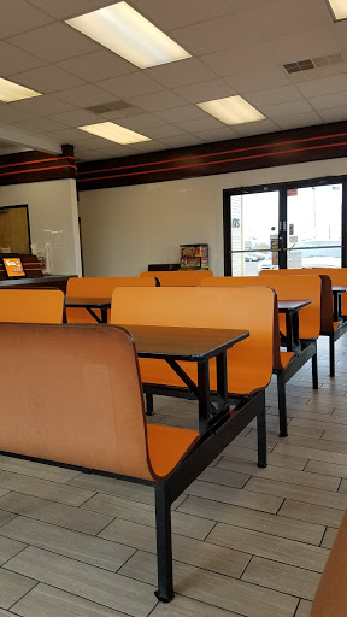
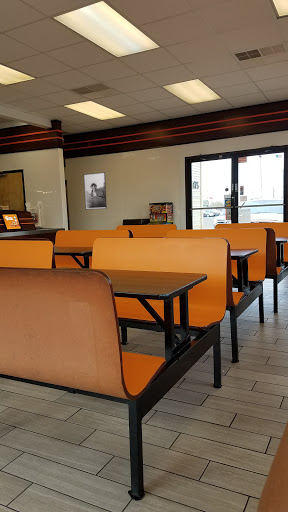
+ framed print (95, 191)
